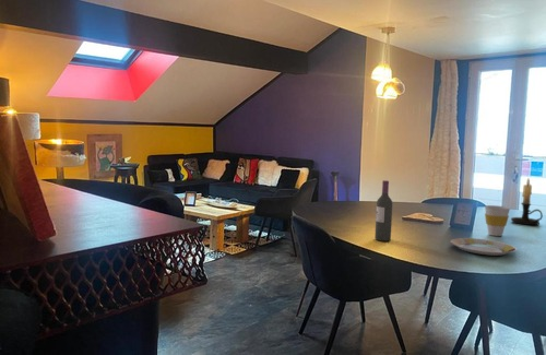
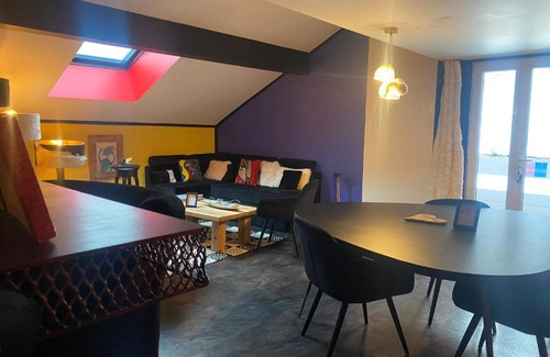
- wine bottle (383, 210)
- cup (496, 221)
- candle holder (530, 201)
- plate (482, 247)
